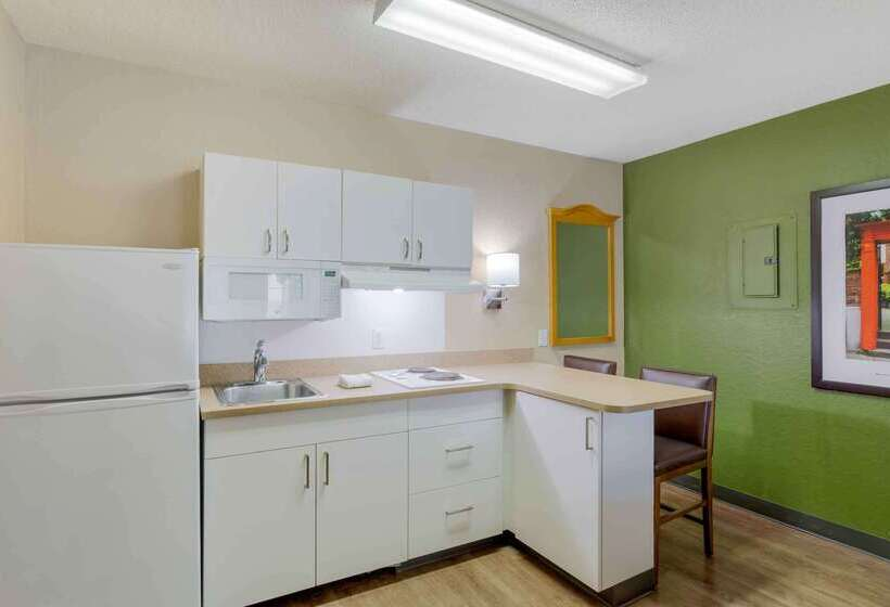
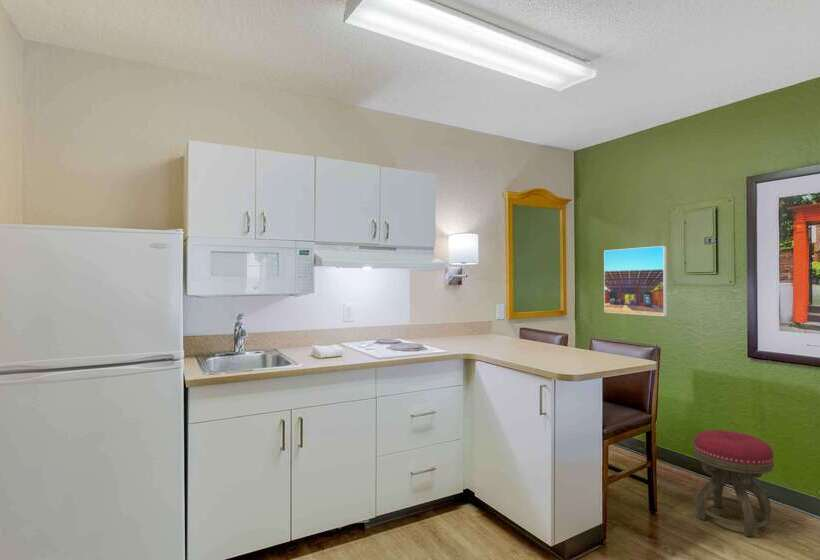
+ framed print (633, 281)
+ stool (732, 478)
